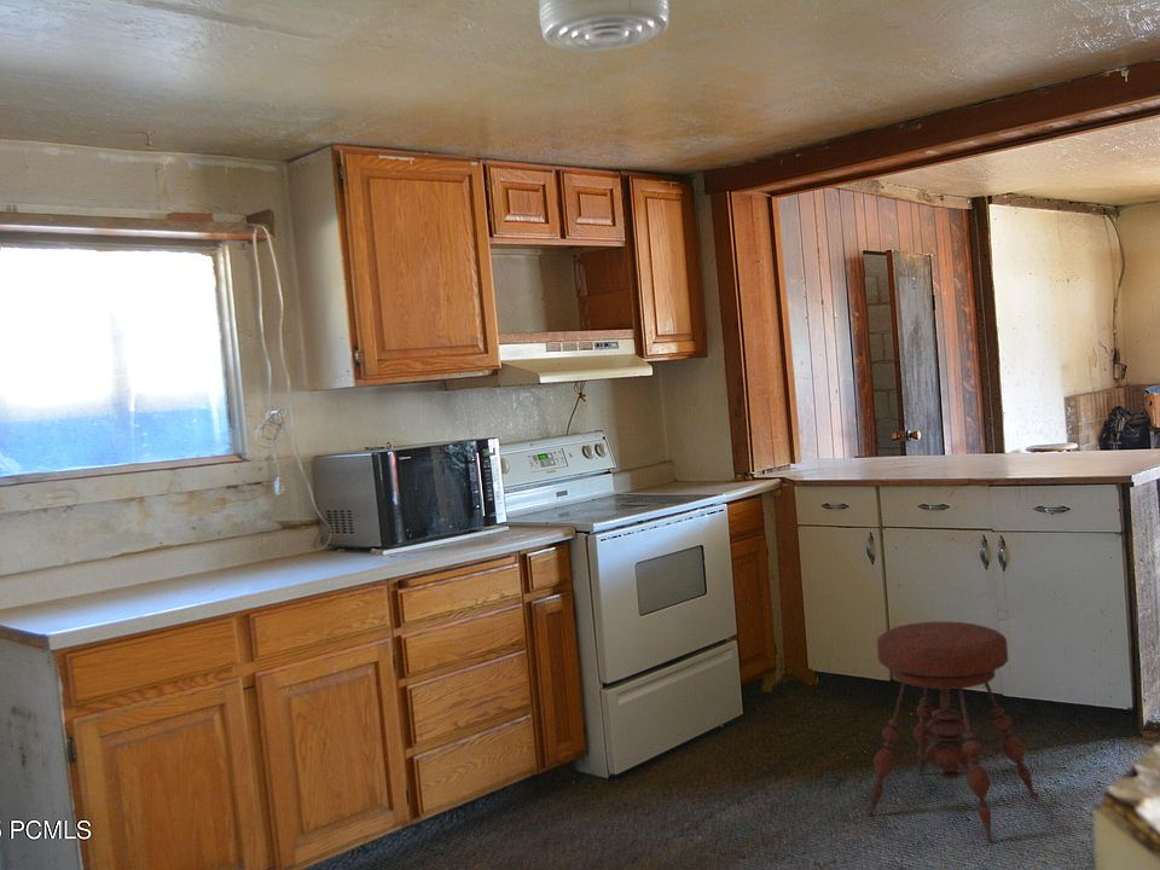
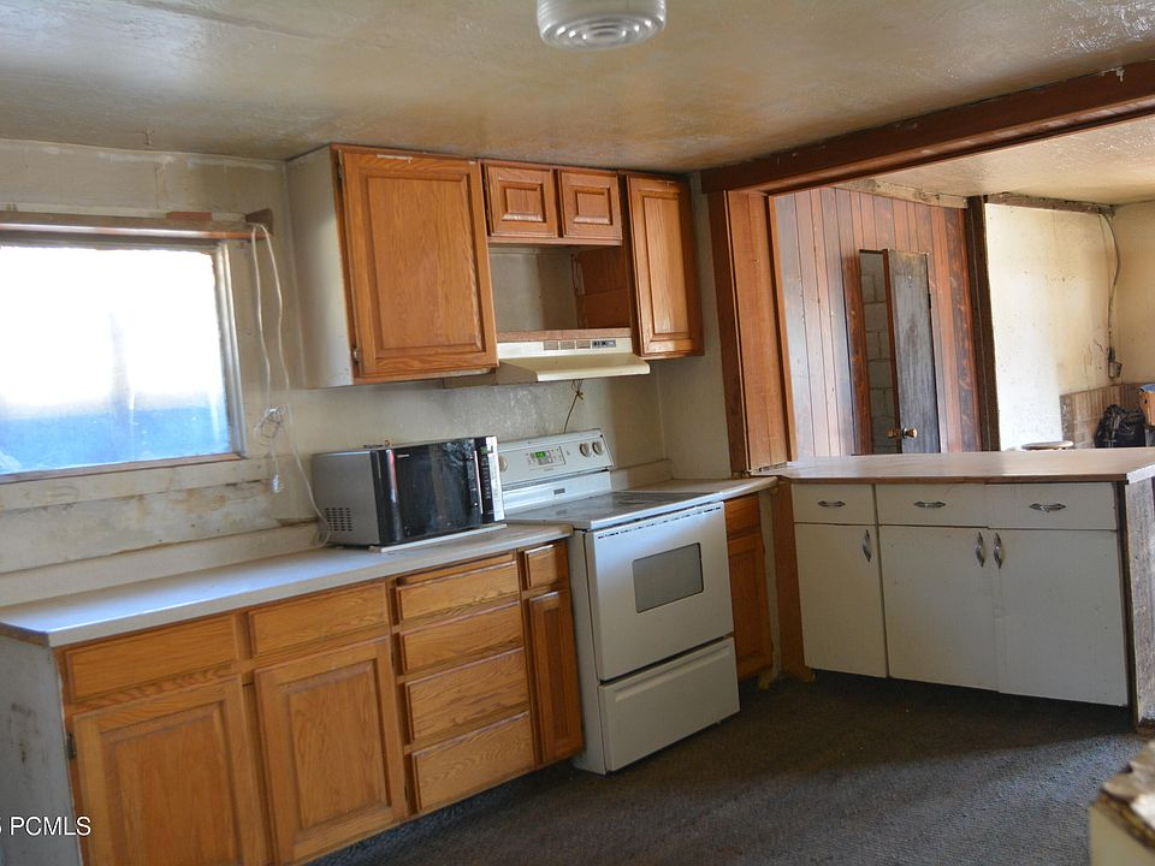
- stool (946, 718)
